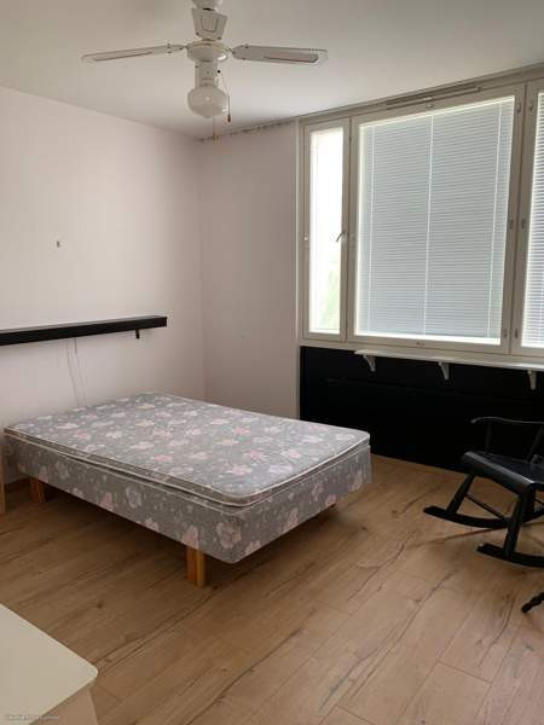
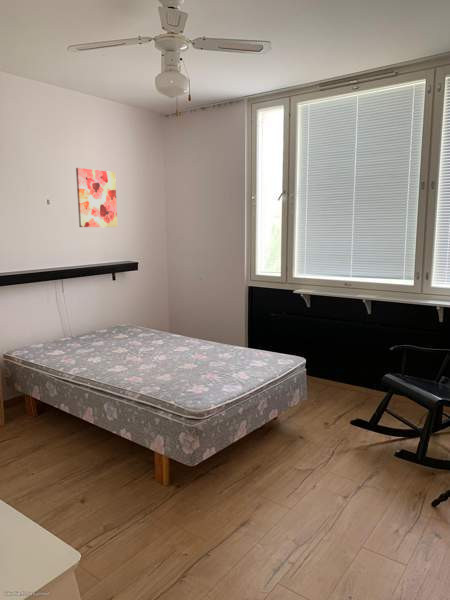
+ wall art (97, 199)
